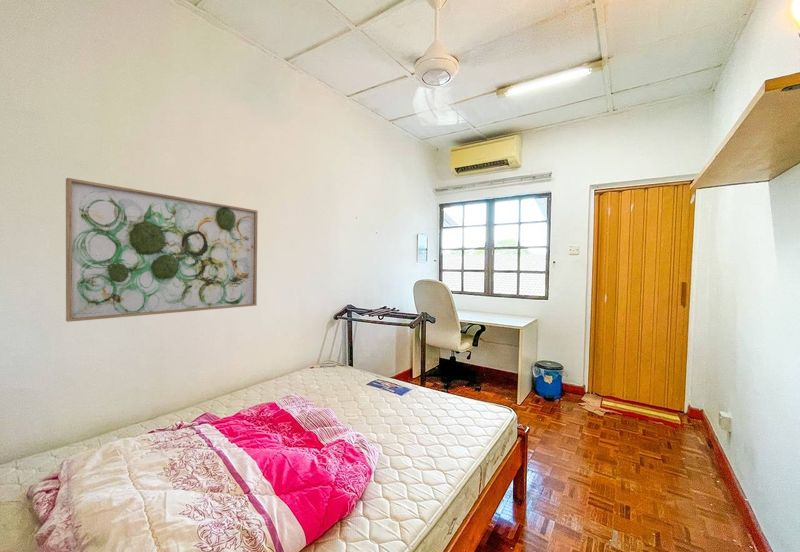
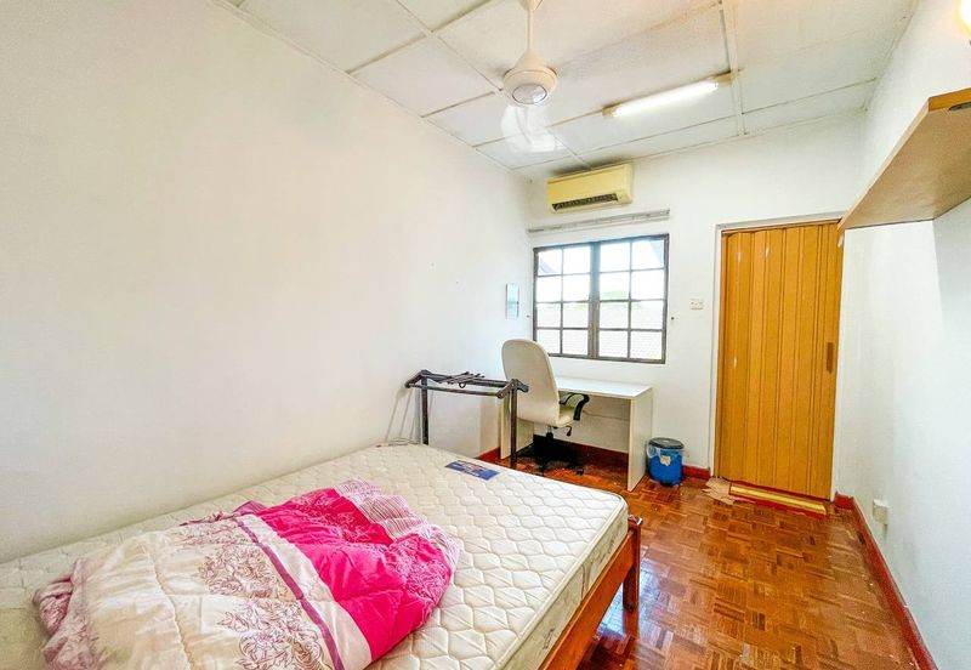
- wall art (181, 255)
